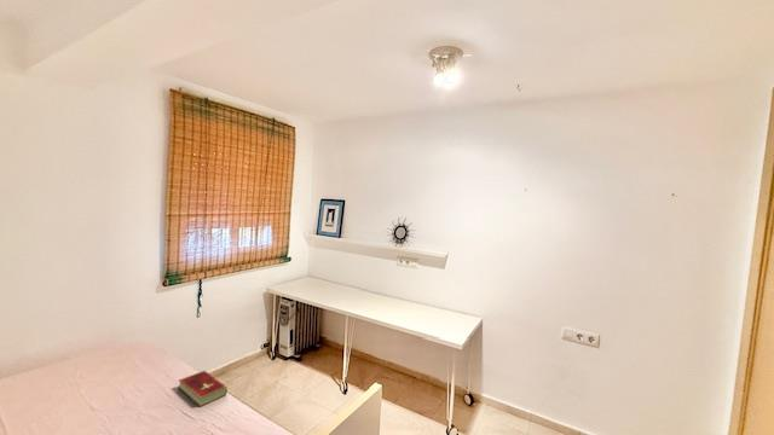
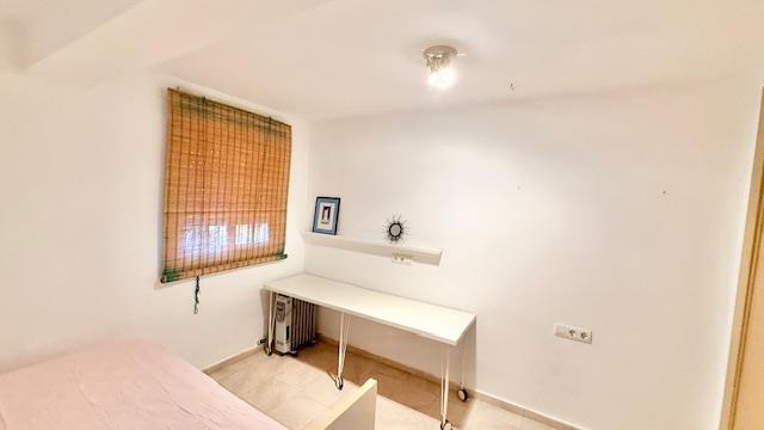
- hardcover book (202, 387)
